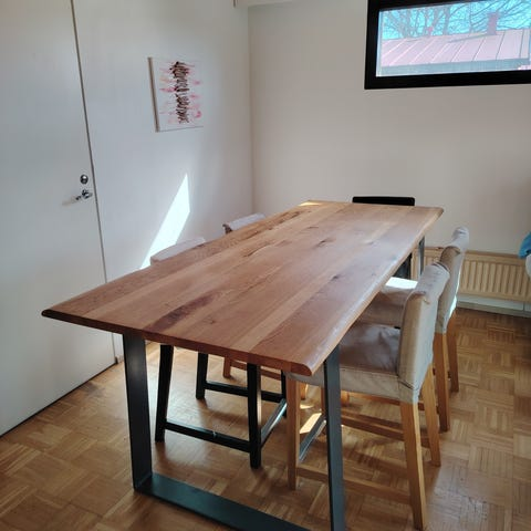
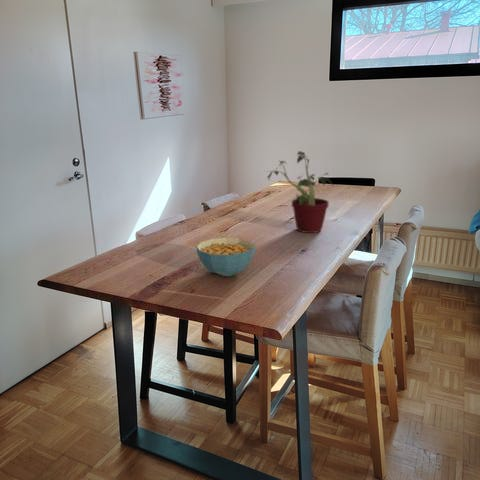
+ cereal bowl (226, 259)
+ potted plant (297, 189)
